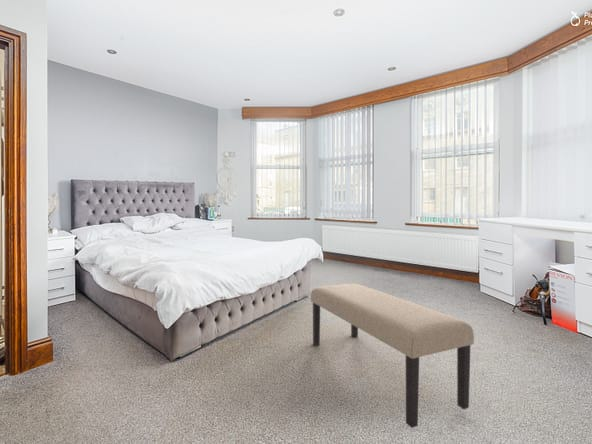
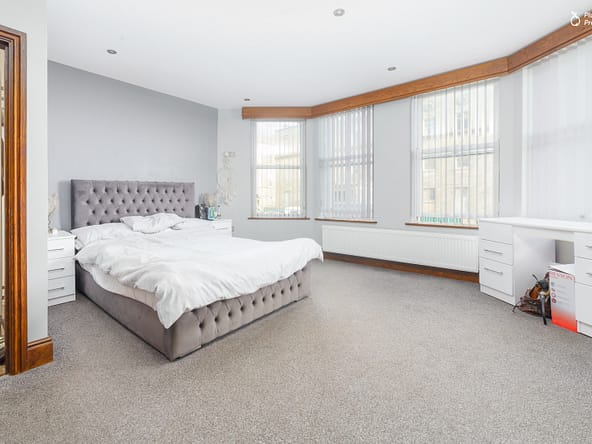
- bench (375, 334)
